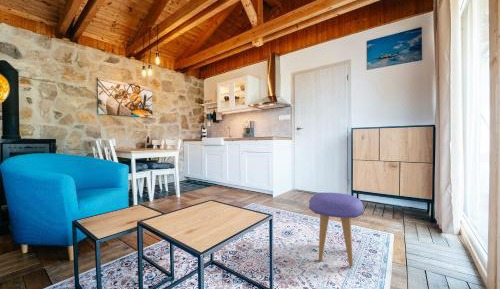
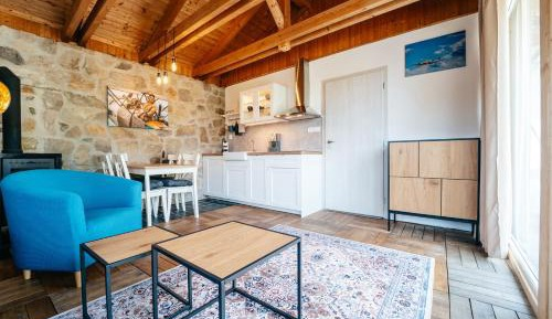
- stool (342, 226)
